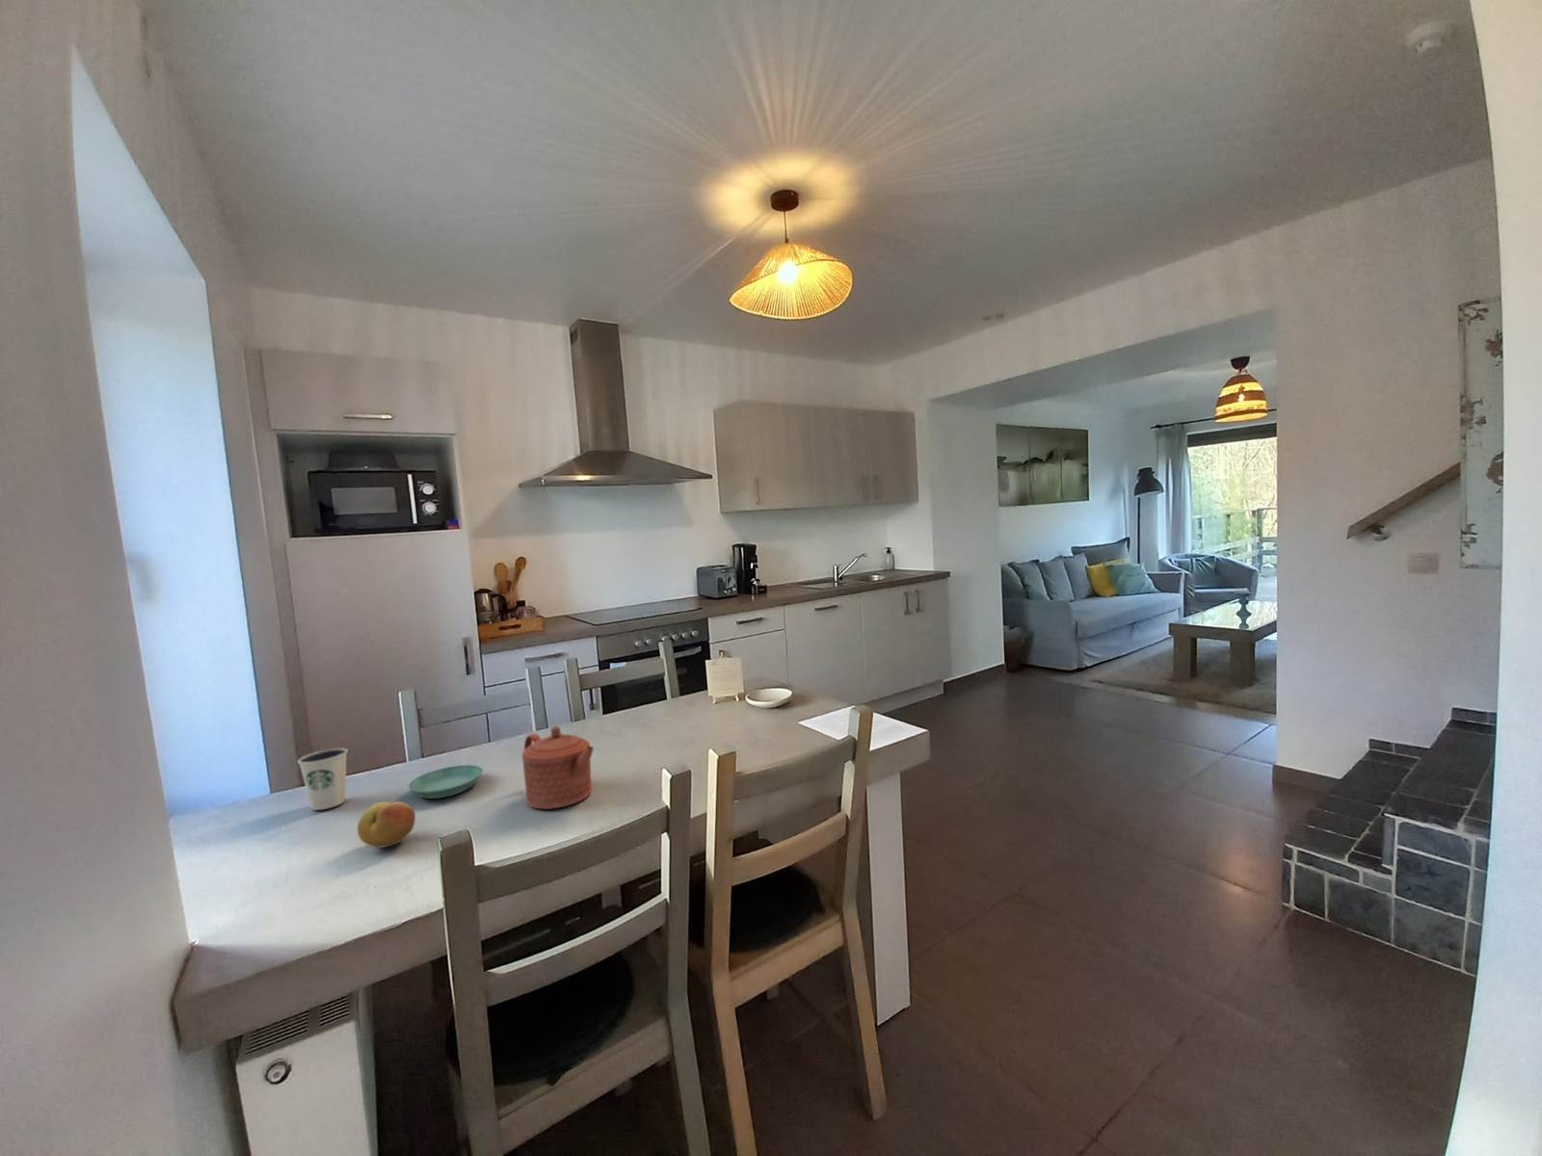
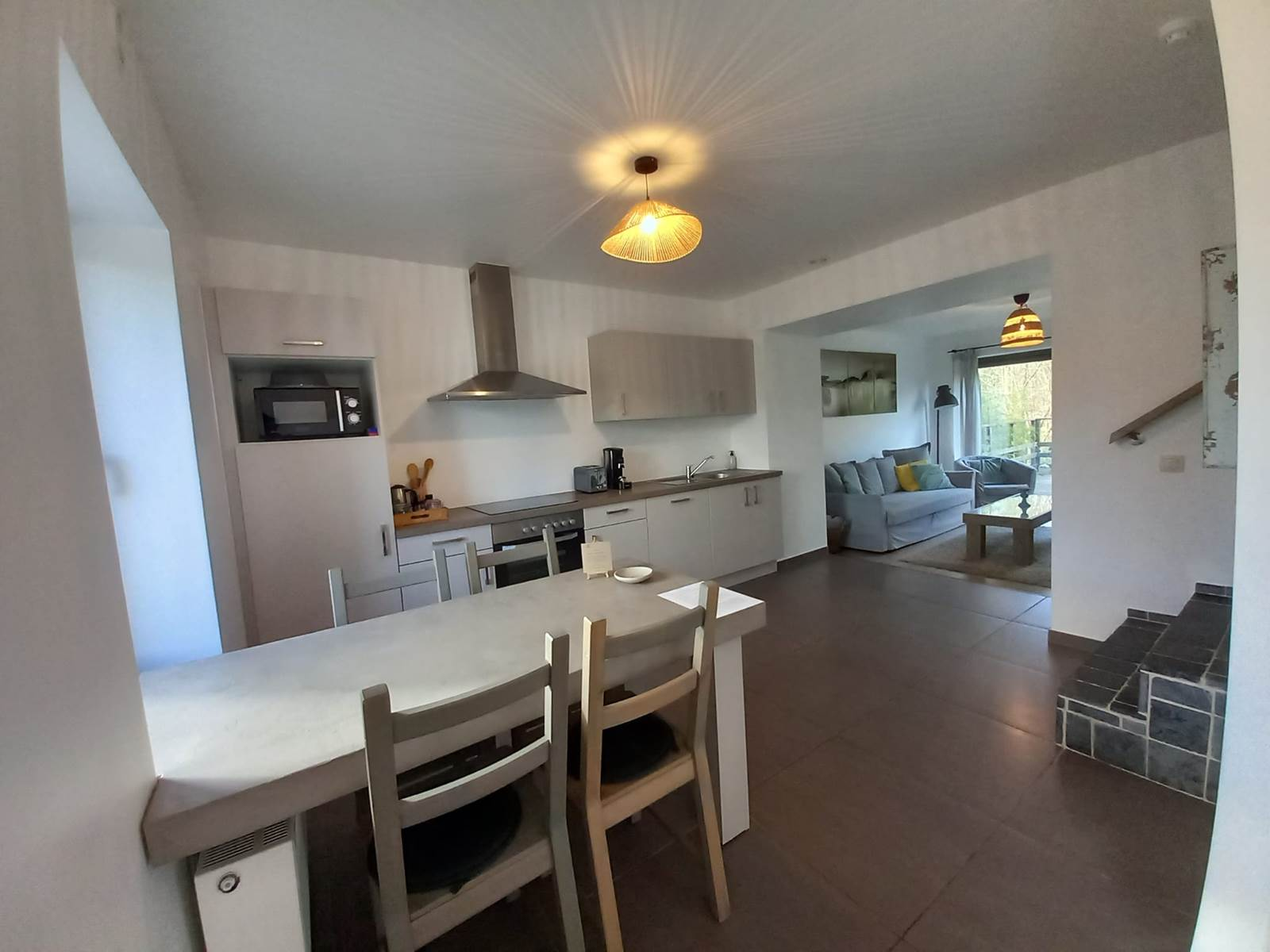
- saucer (447, 782)
- fruit (386, 823)
- teapot (557, 761)
- dixie cup (325, 780)
